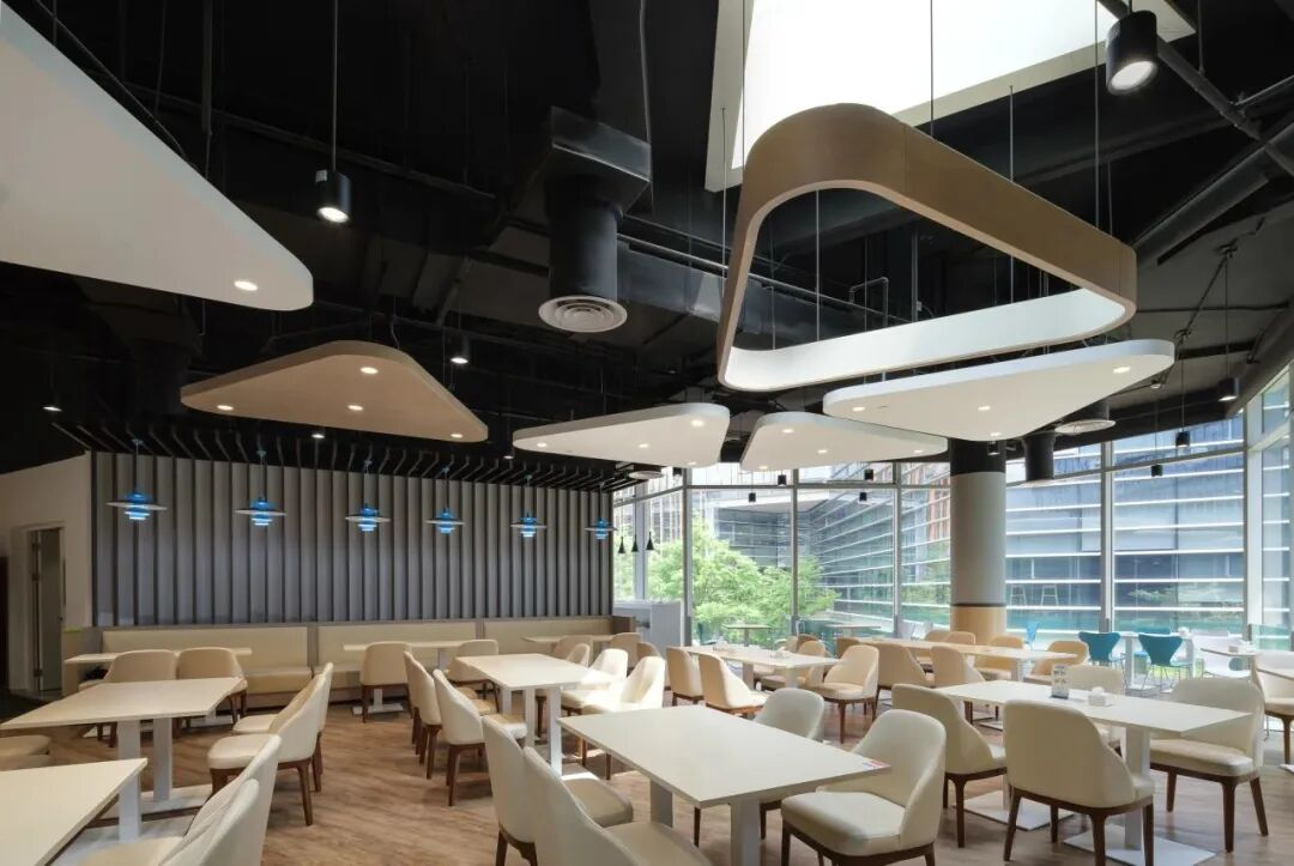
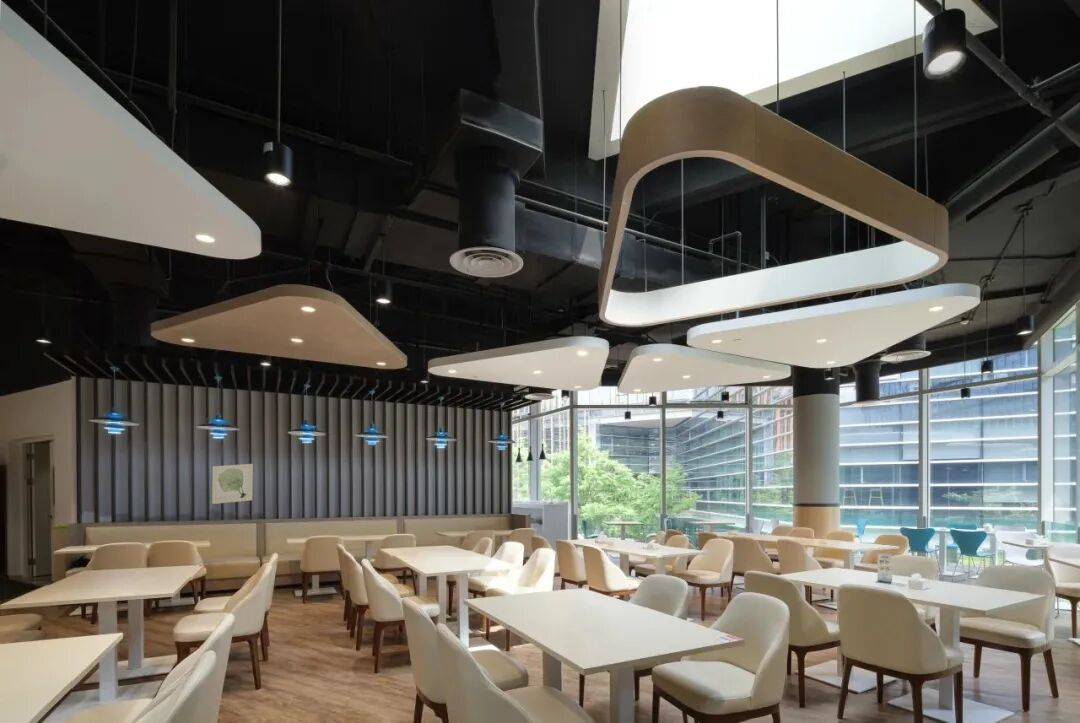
+ wall art (232, 483)
